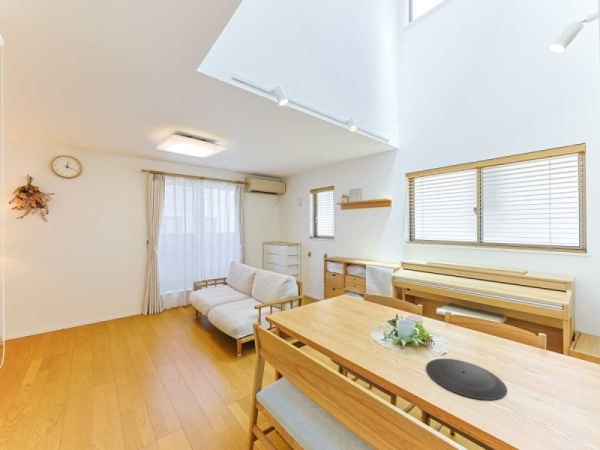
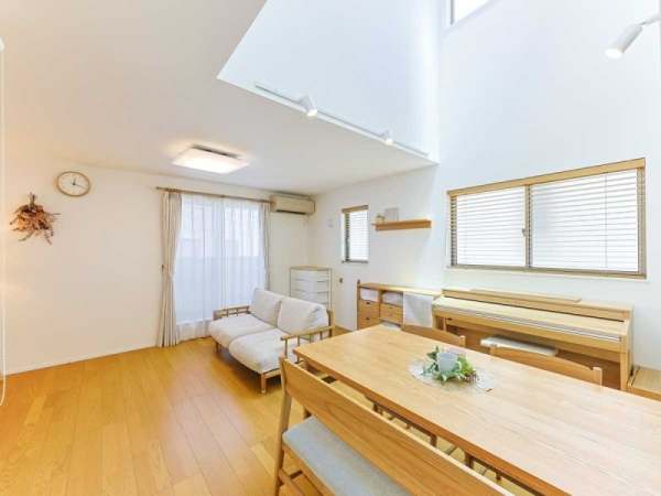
- plate (463, 374)
